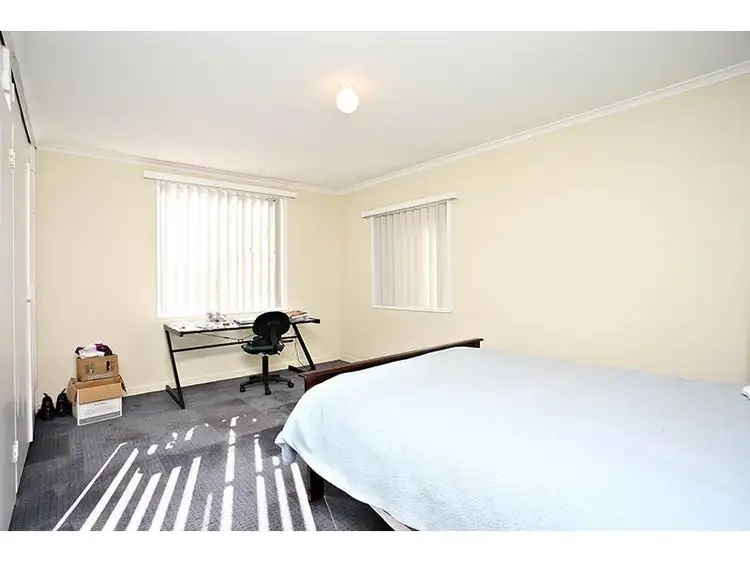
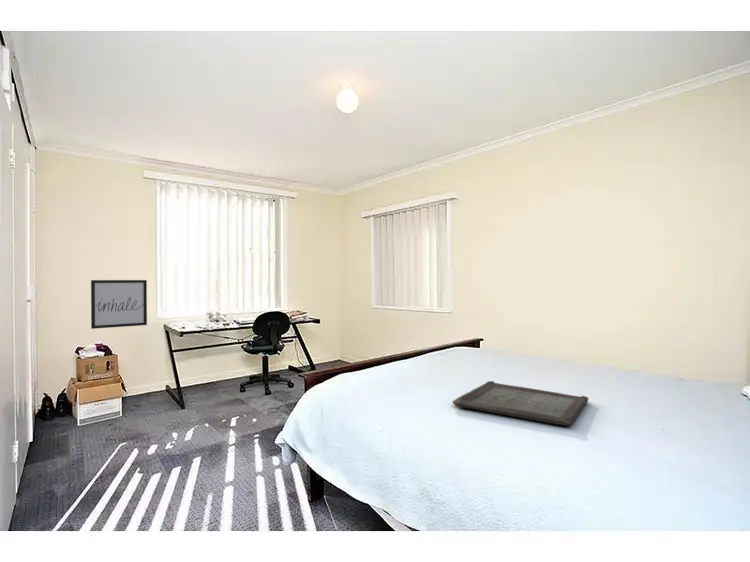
+ serving tray (521, 400)
+ wall art (119, 303)
